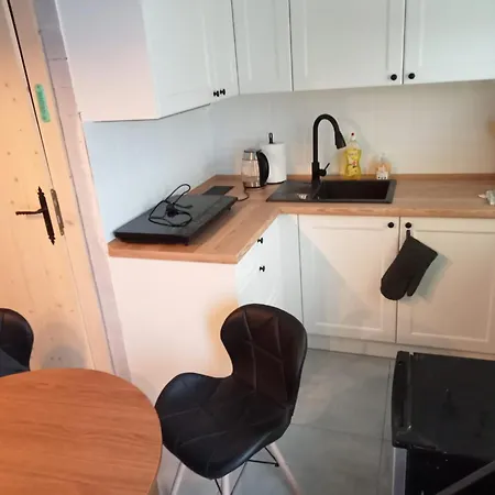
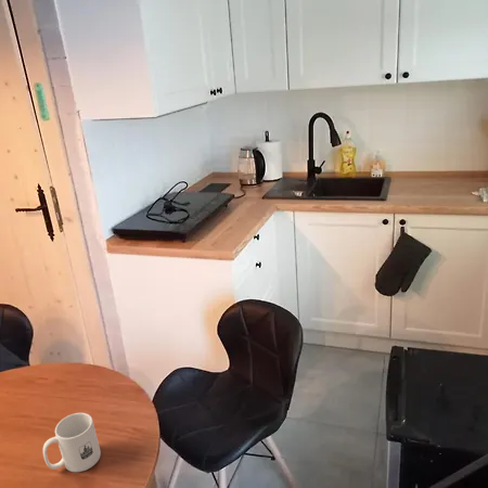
+ mug (70, 445)
